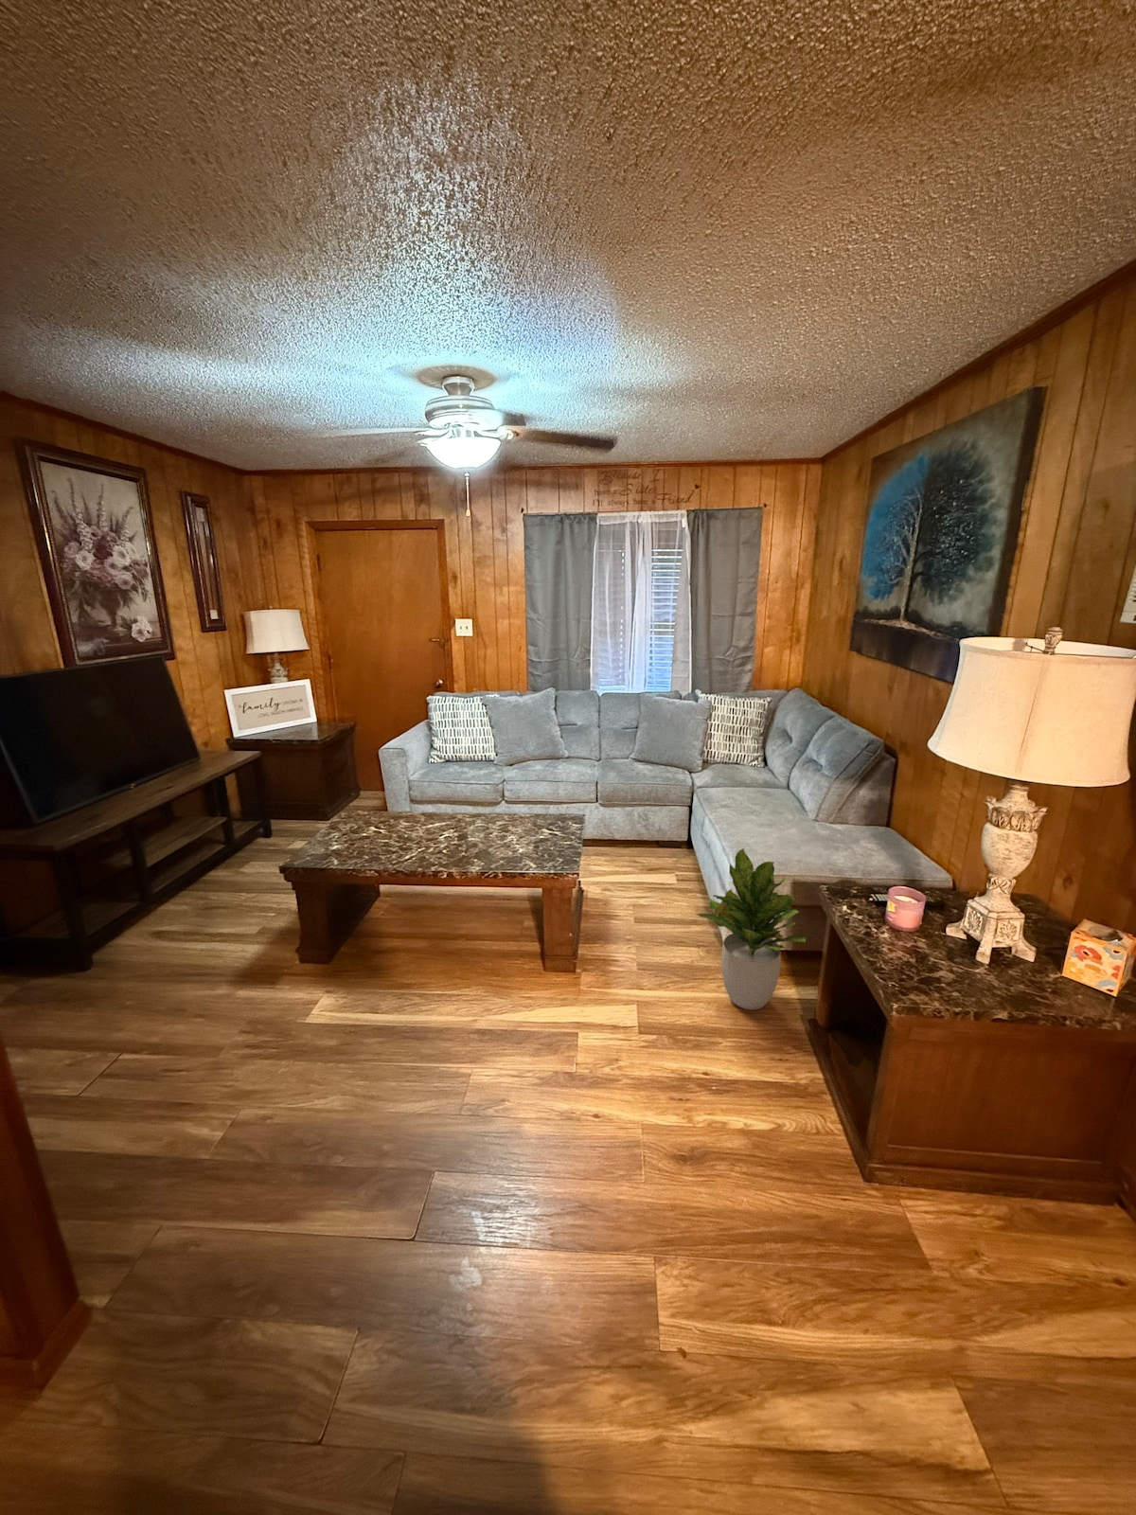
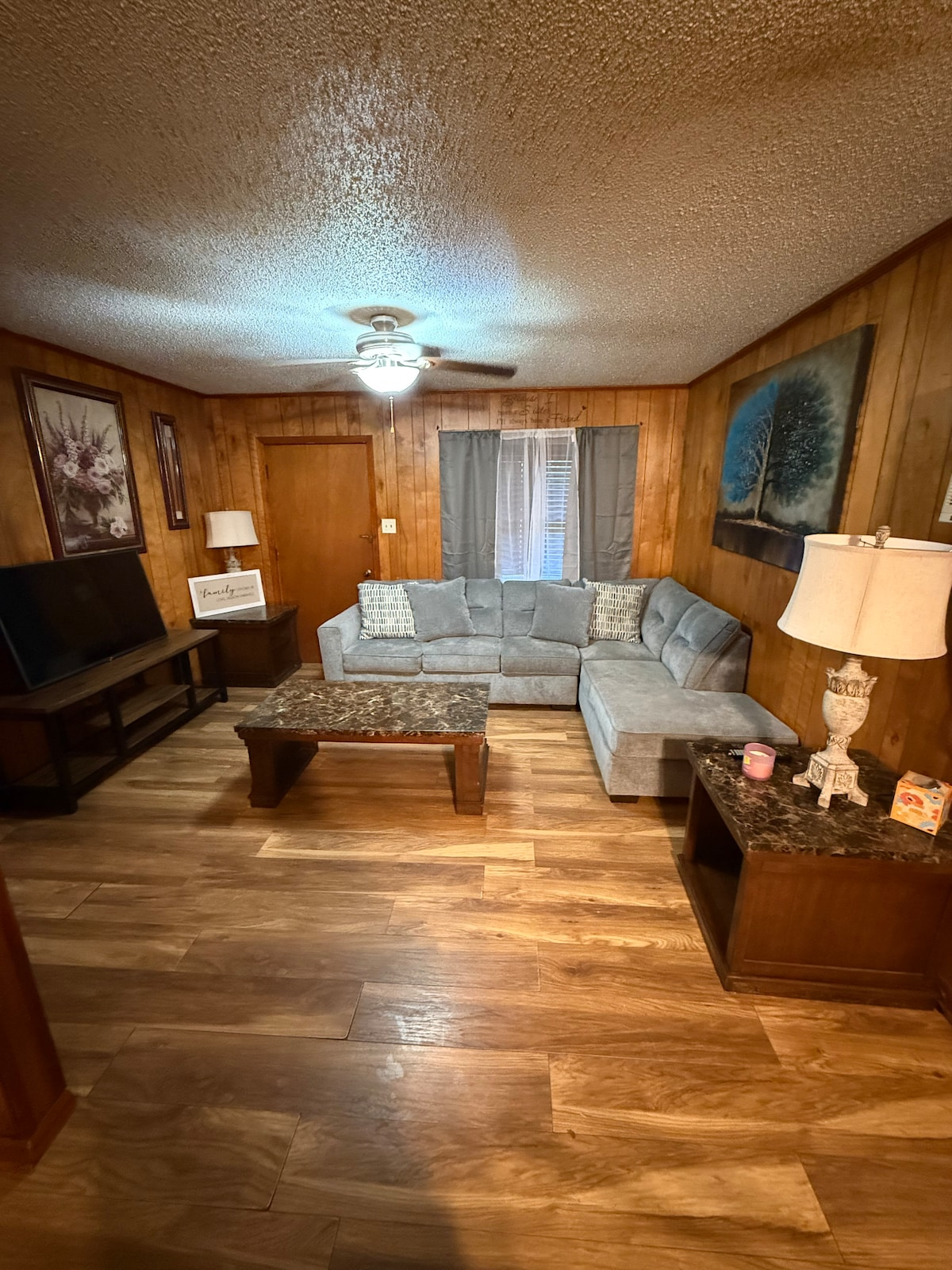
- potted plant (749, 927)
